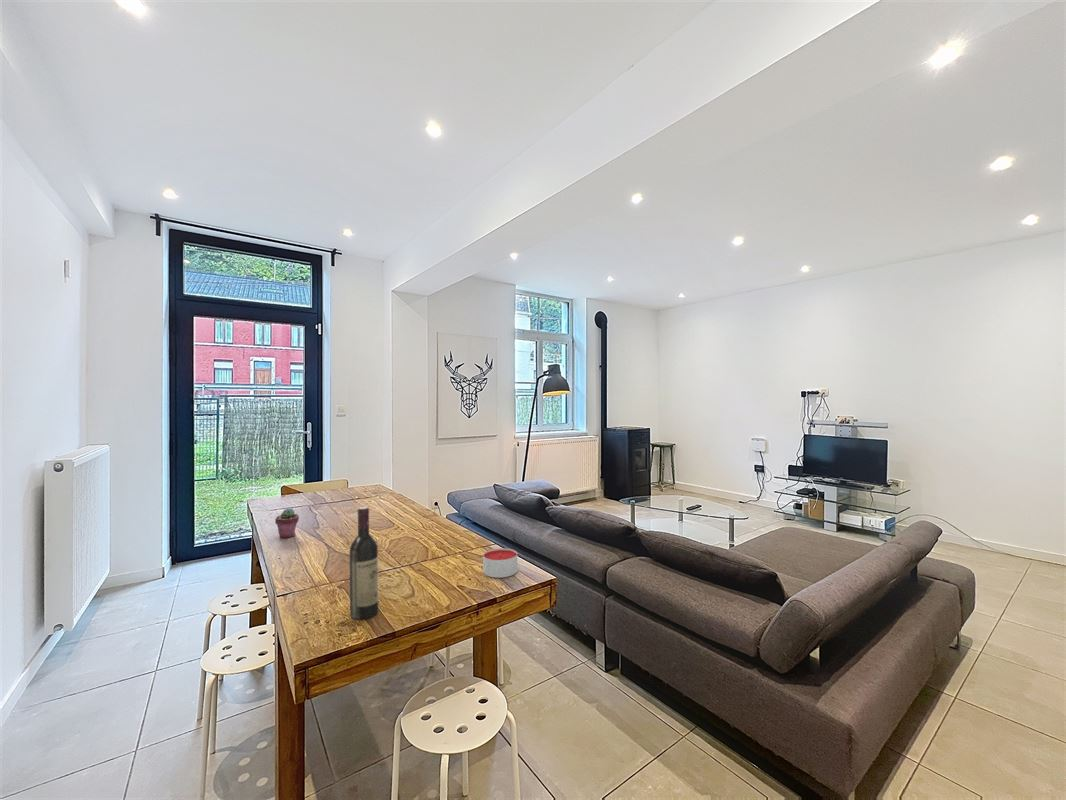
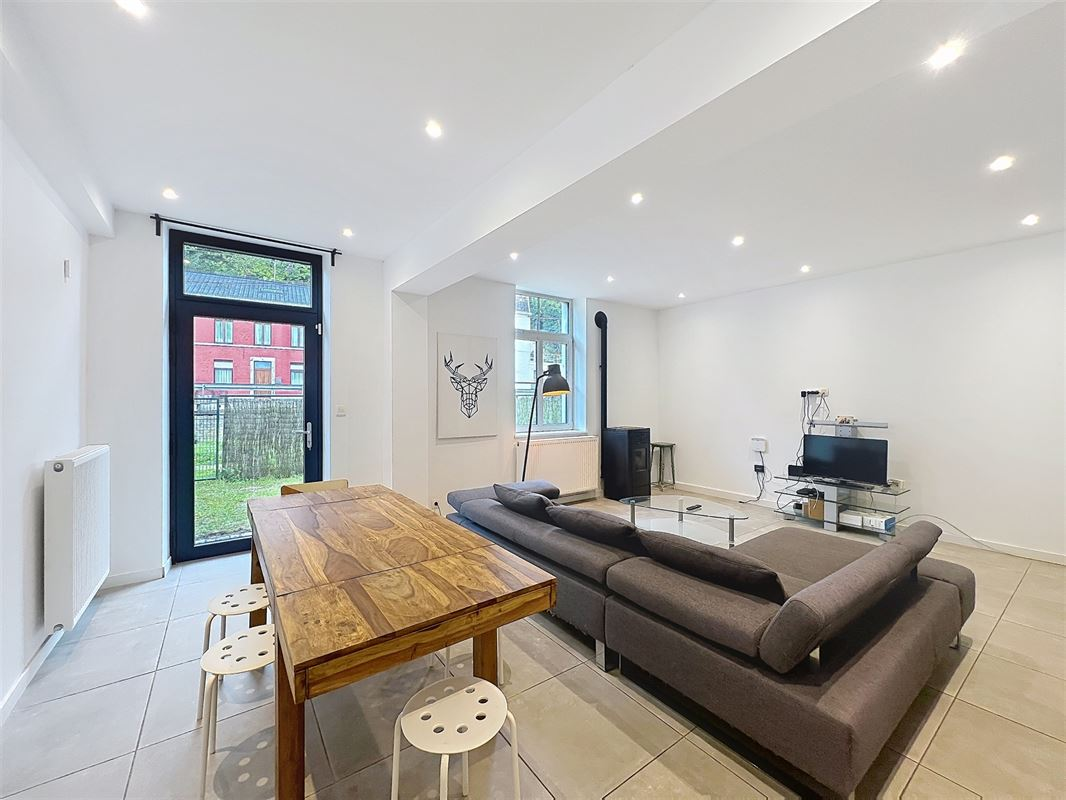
- potted succulent (287, 522)
- wine bottle (363, 560)
- candle (500, 561)
